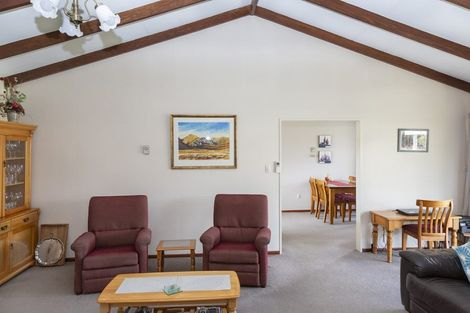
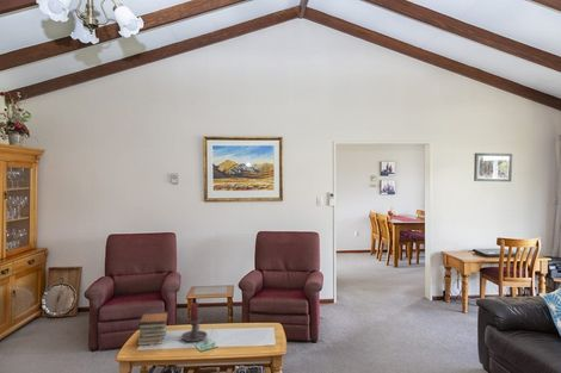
+ candle holder (195, 318)
+ book stack (153, 327)
